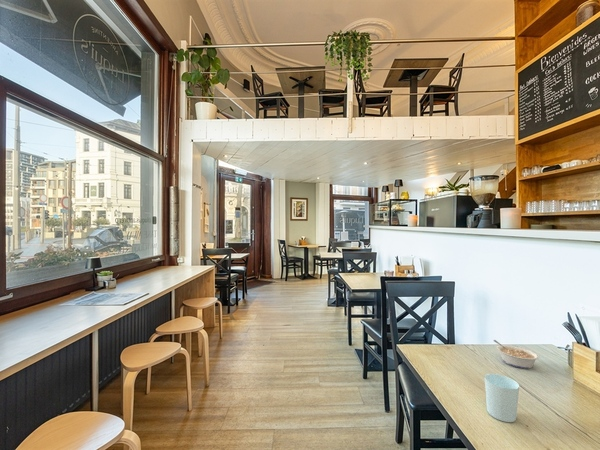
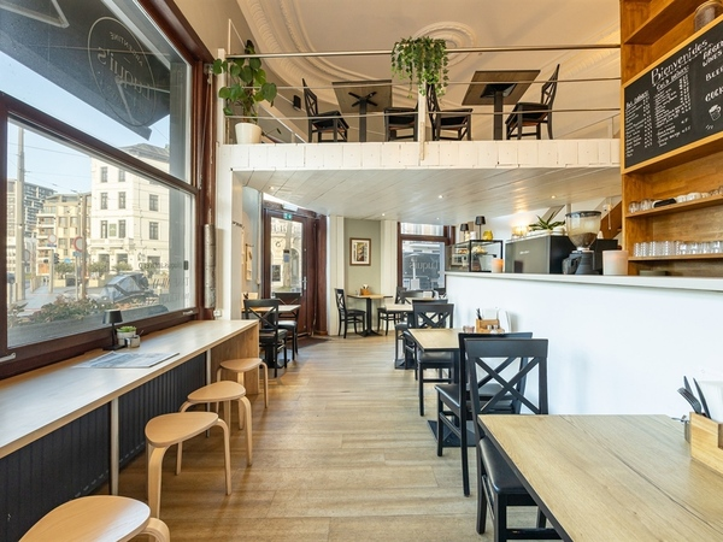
- legume (515, 355)
- cup (501, 397)
